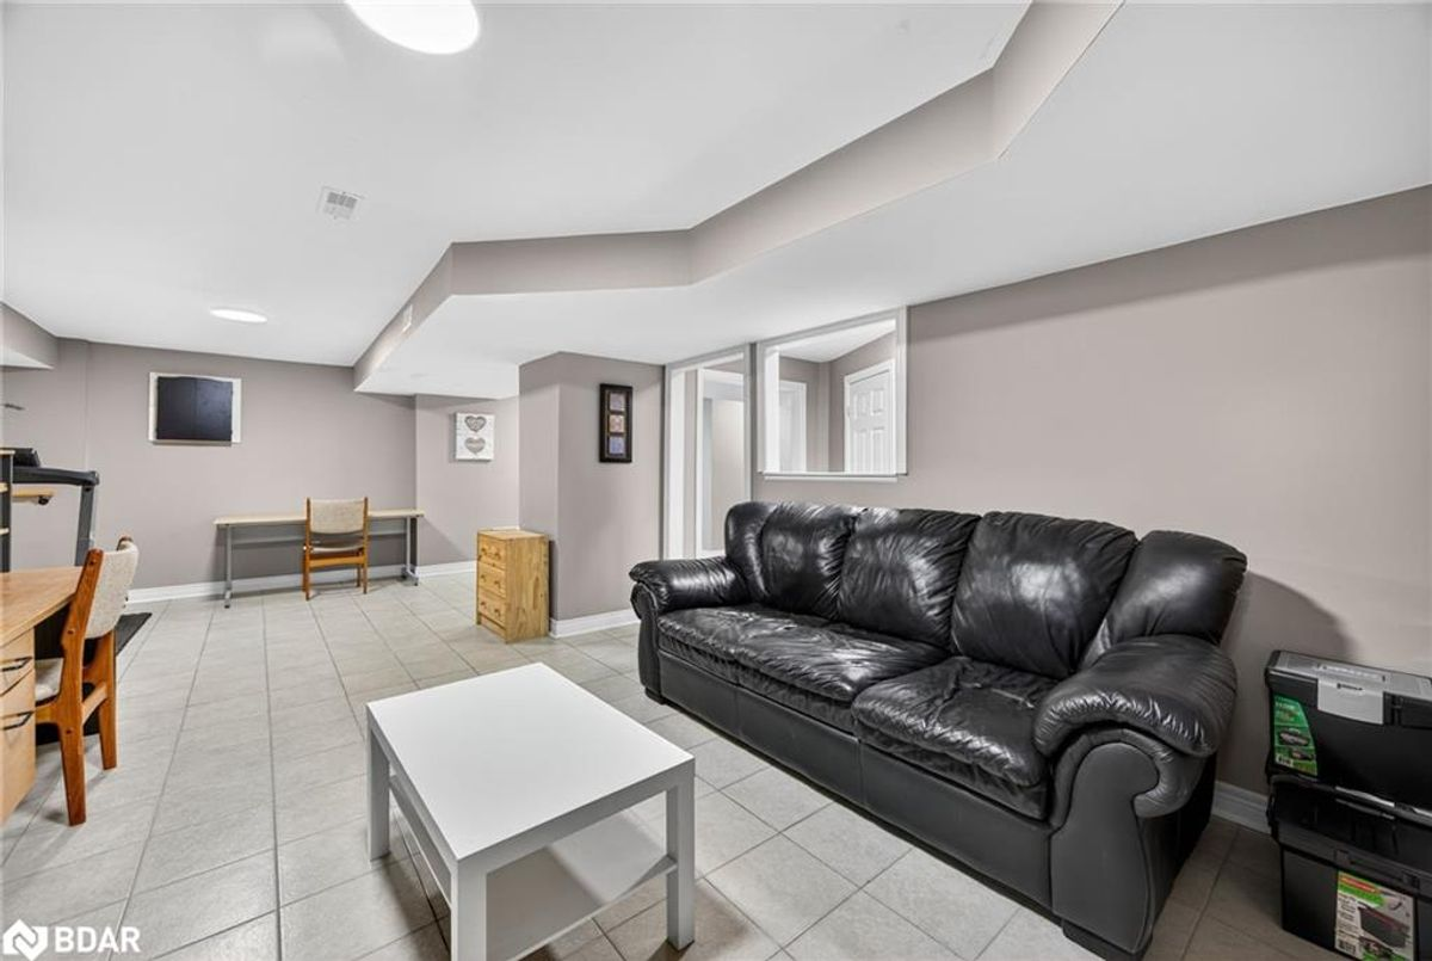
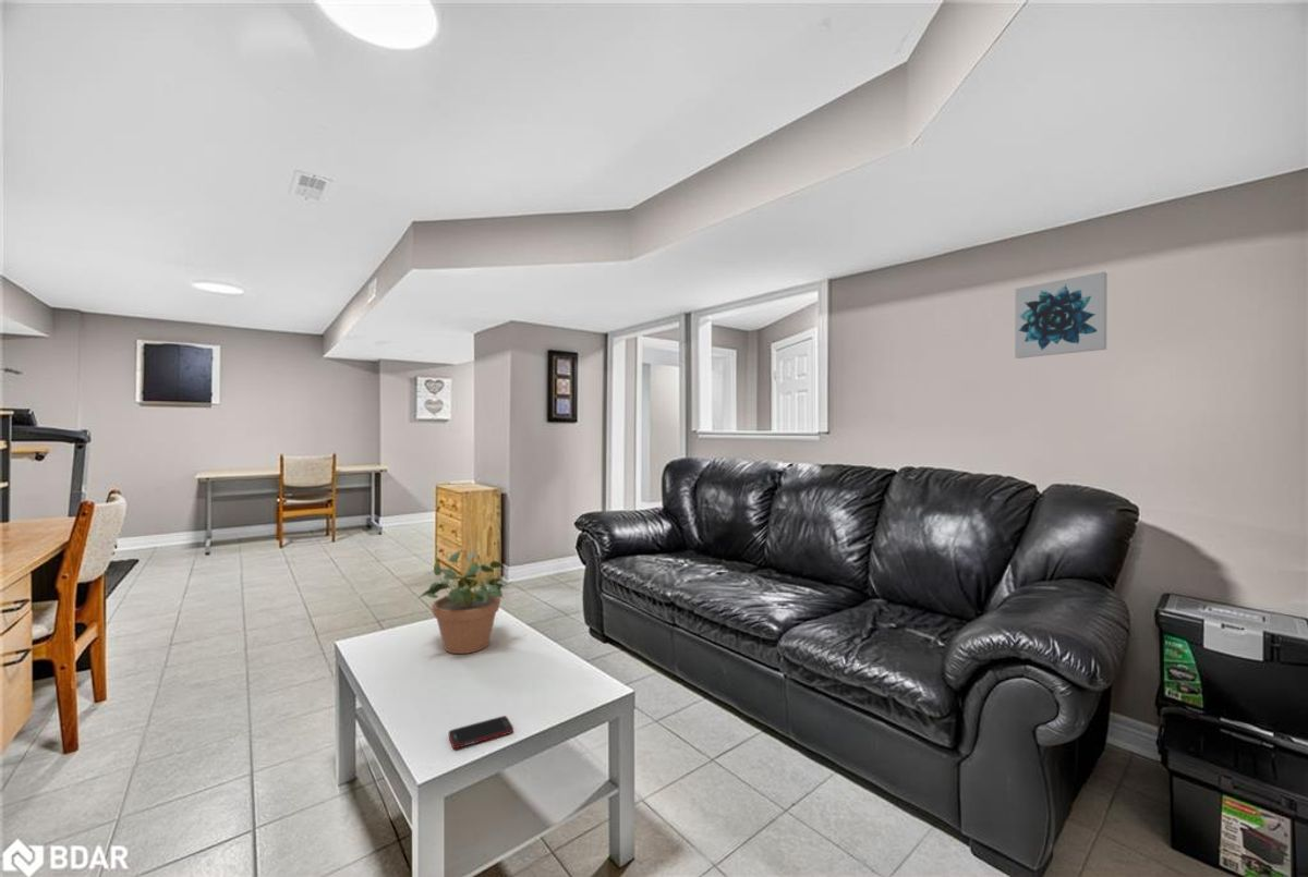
+ wall art (1058, 317)
+ cell phone (481, 731)
+ potted plant (463, 599)
